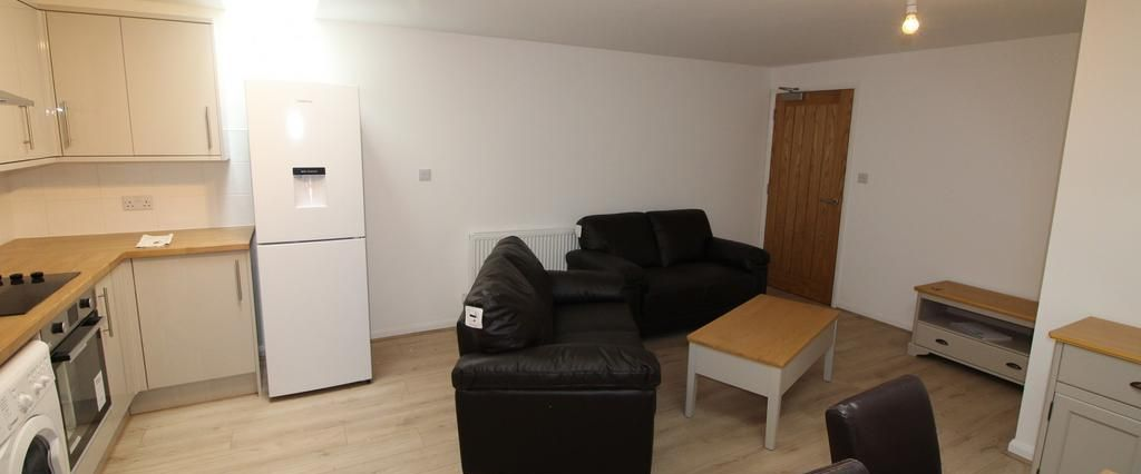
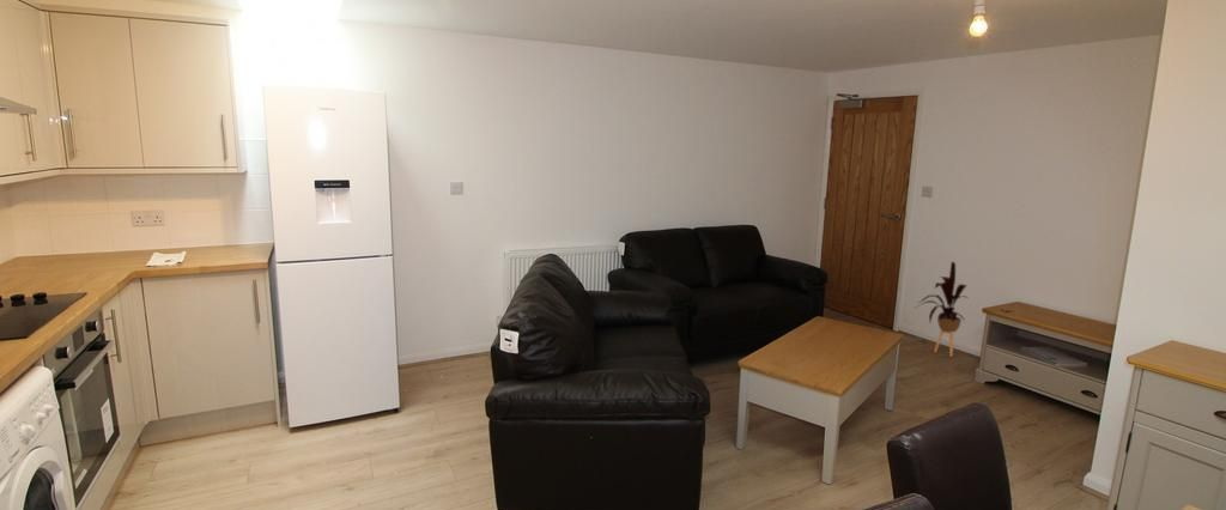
+ house plant (943, 306)
